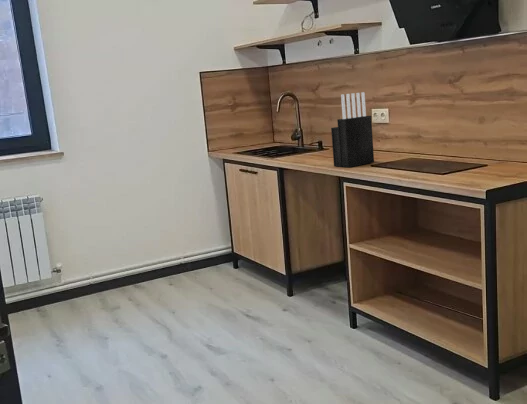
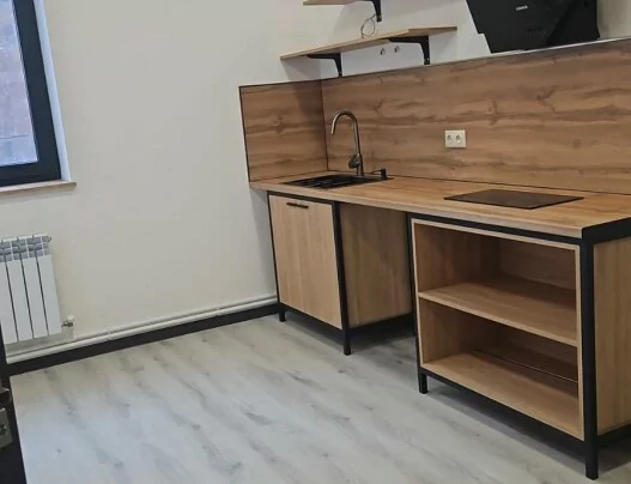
- knife block (350, 129)
